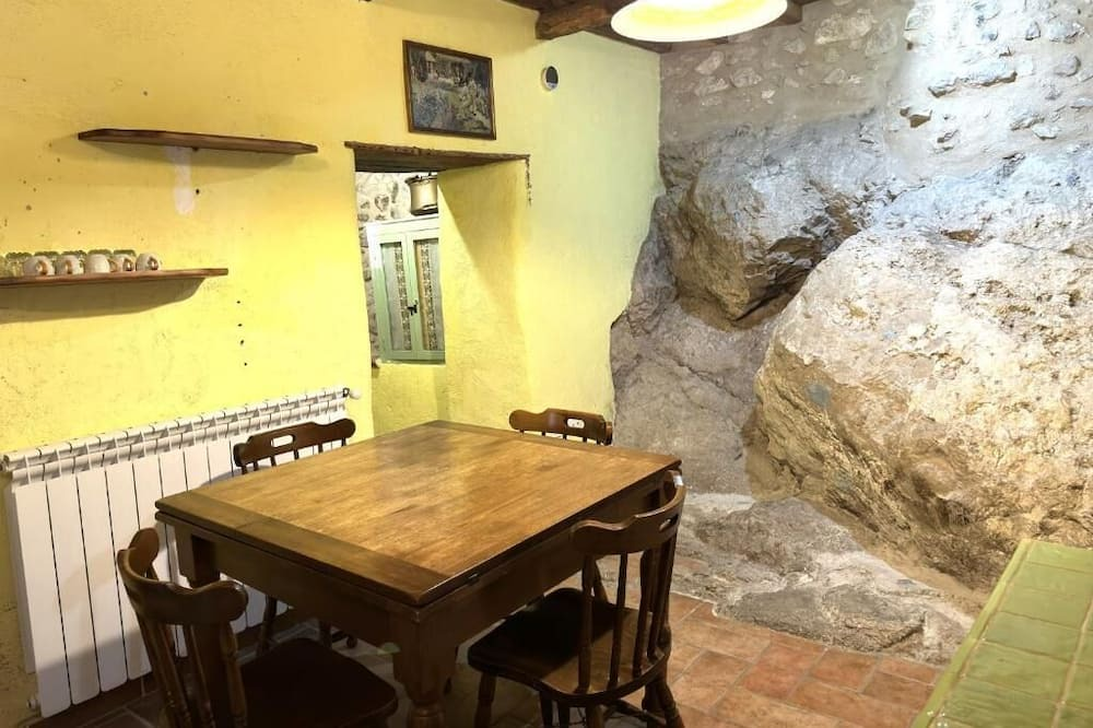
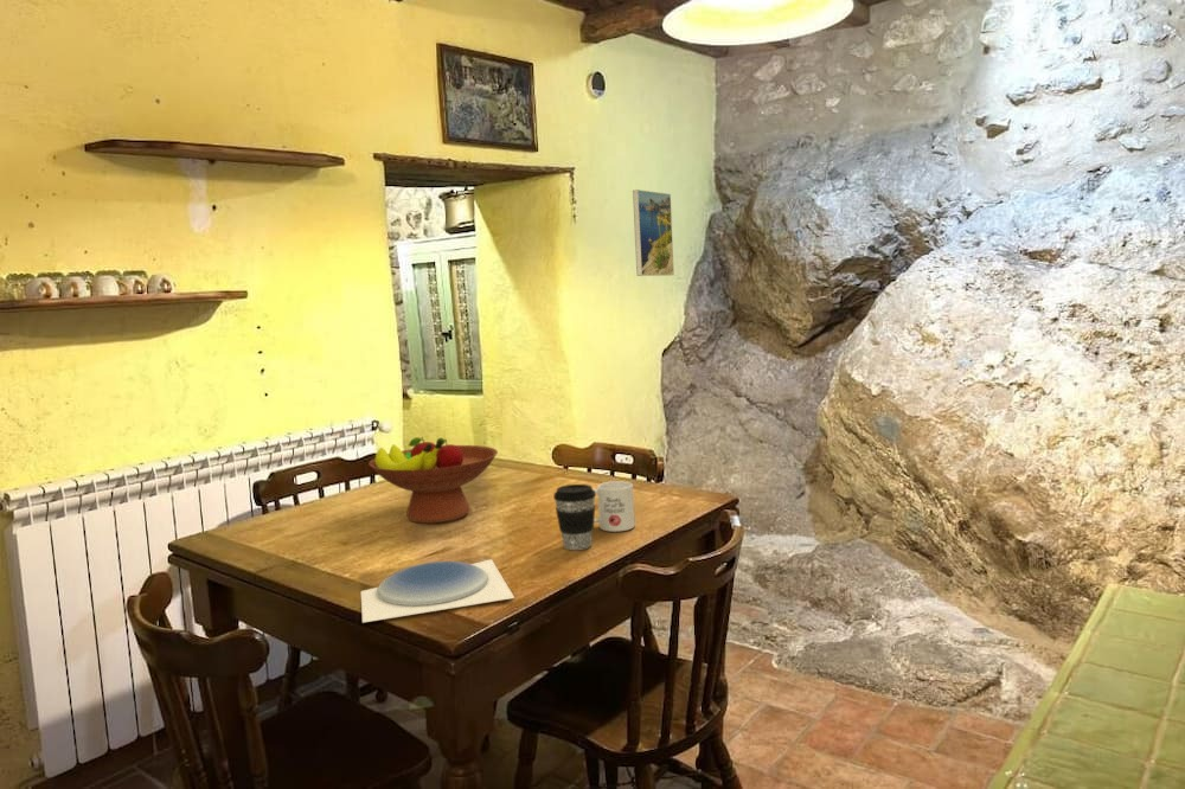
+ plate (431, 578)
+ fruit bowl (435, 474)
+ coffee cup (576, 517)
+ mug (608, 505)
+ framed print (653, 233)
